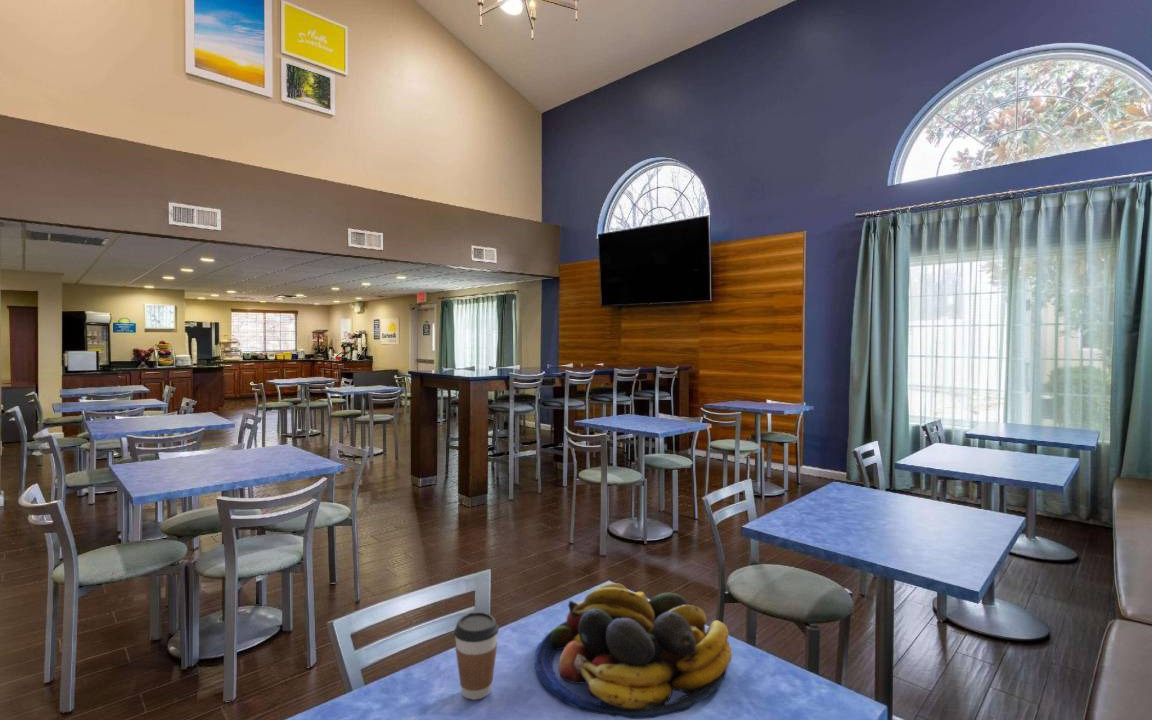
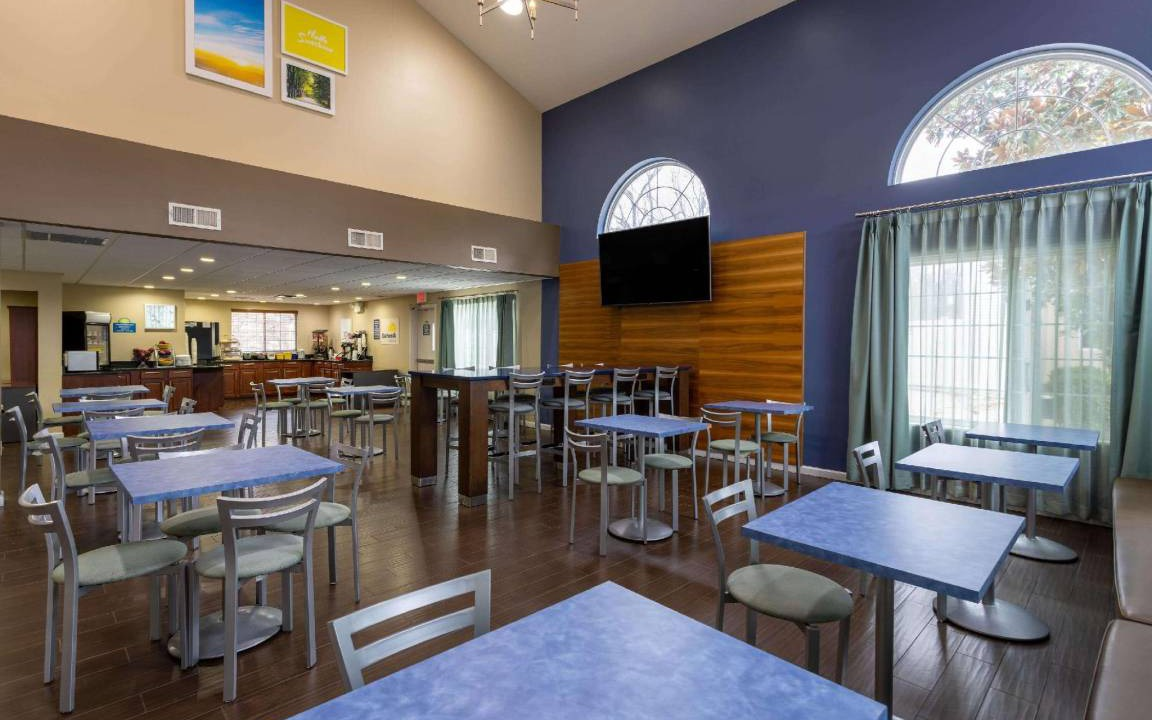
- fruit bowl (628, 624)
- coffee cup (476, 656)
